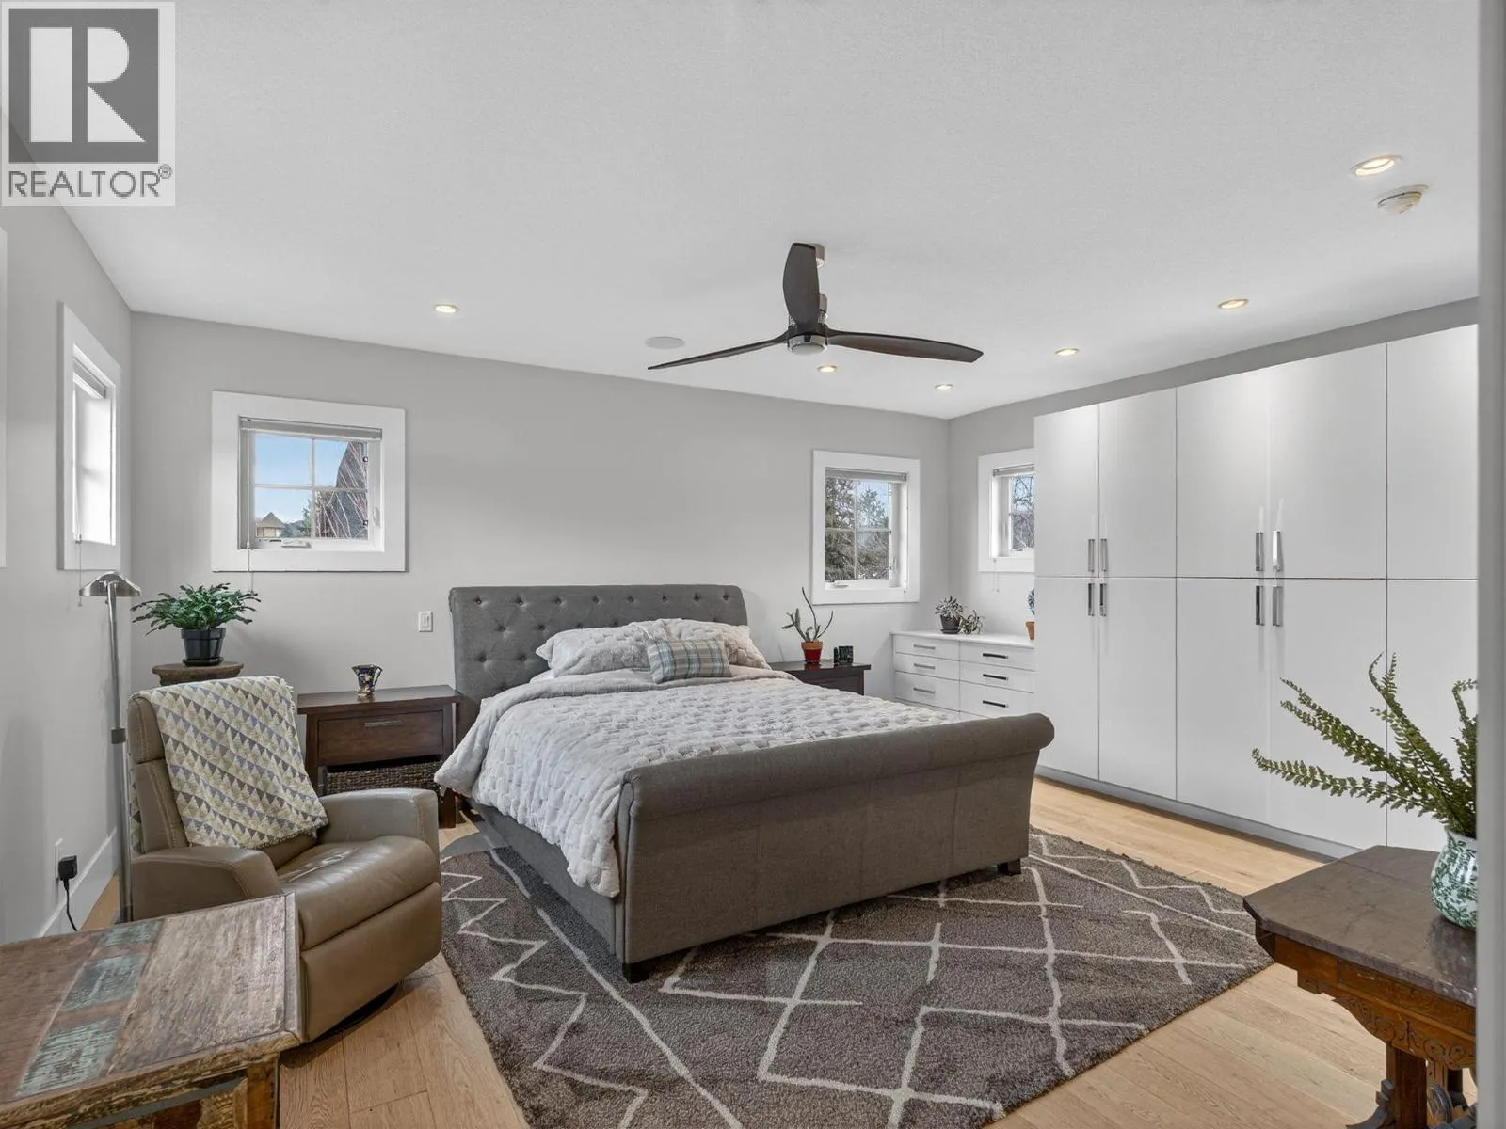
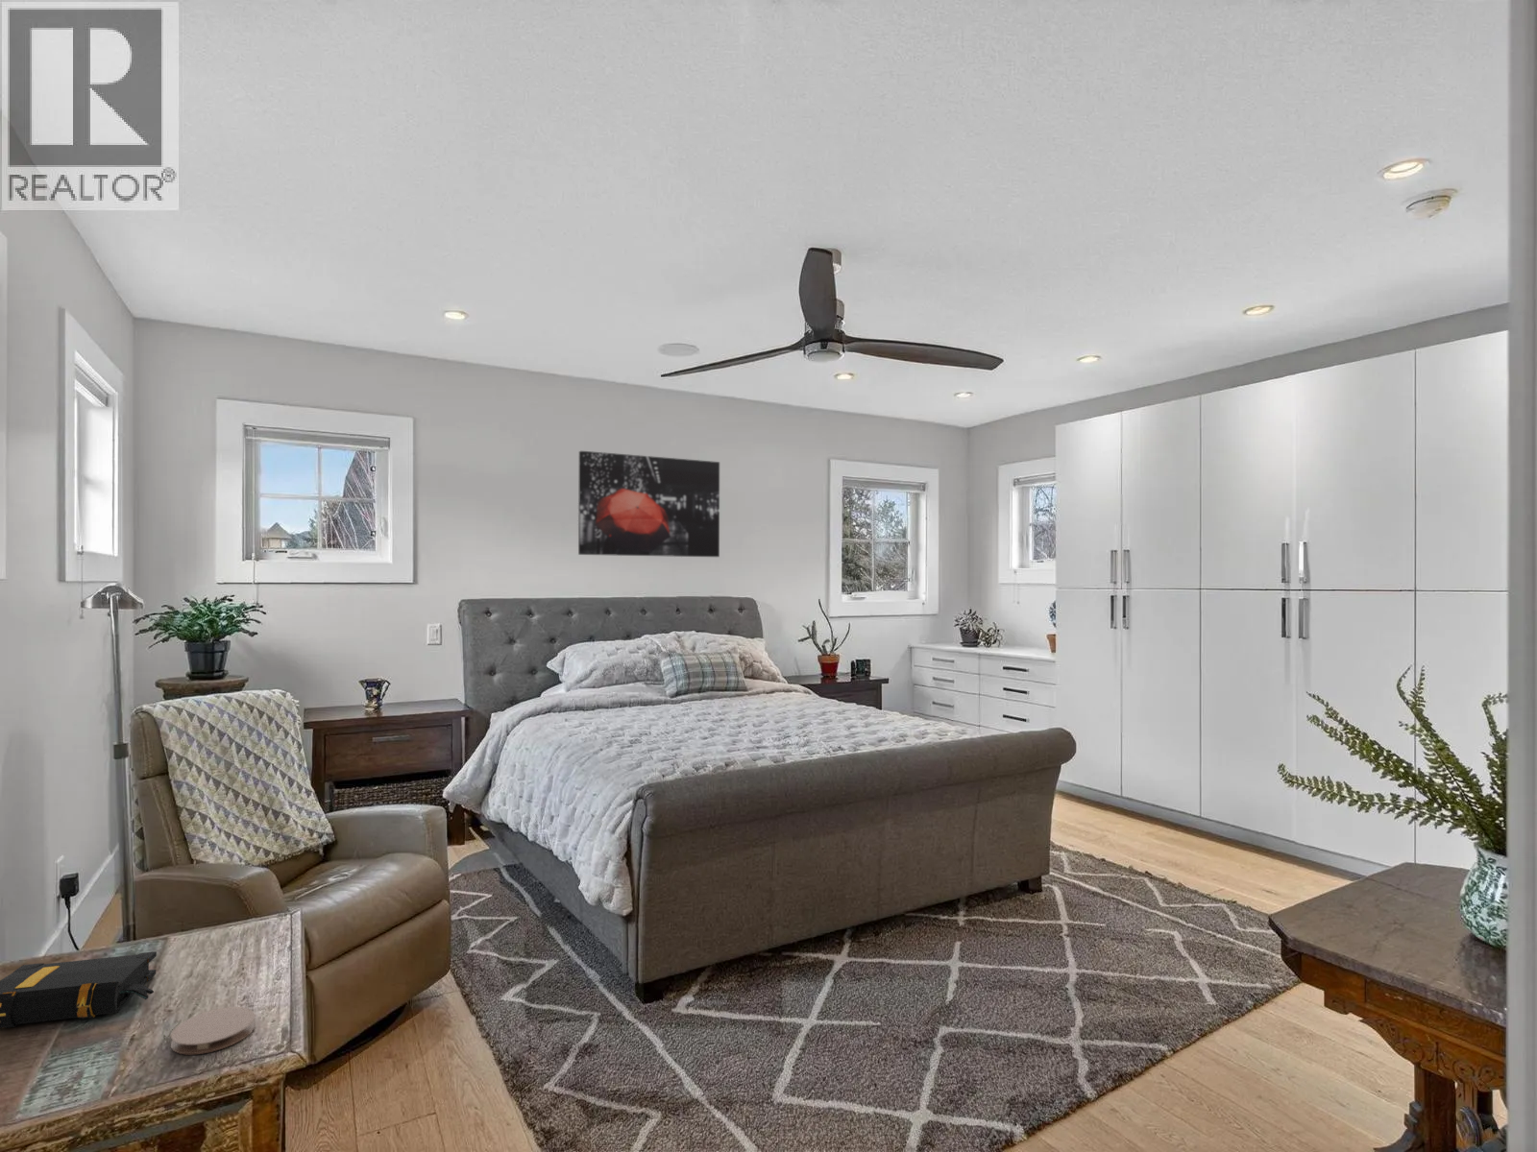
+ book (77, 985)
+ wall art (651, 506)
+ coaster (213, 1029)
